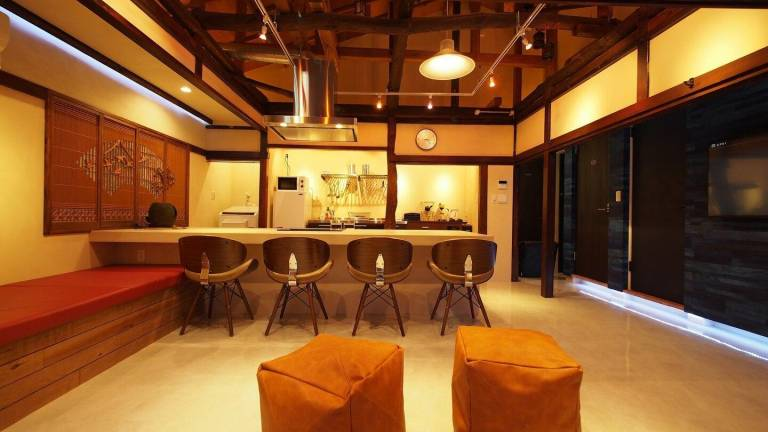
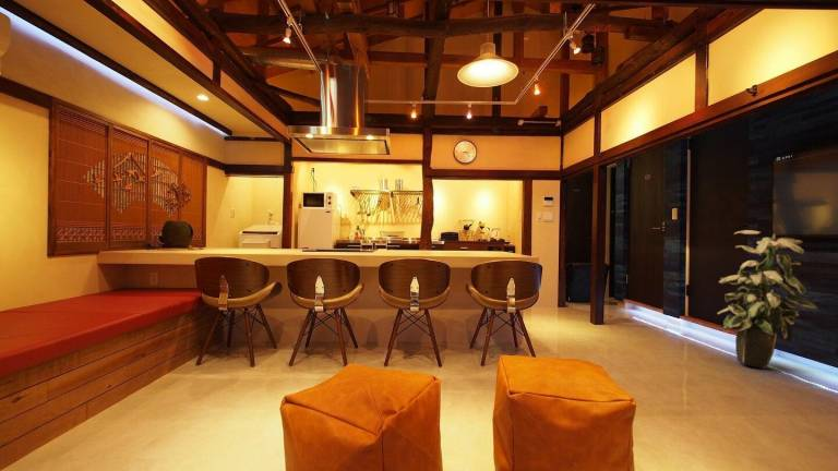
+ indoor plant (757, 298)
